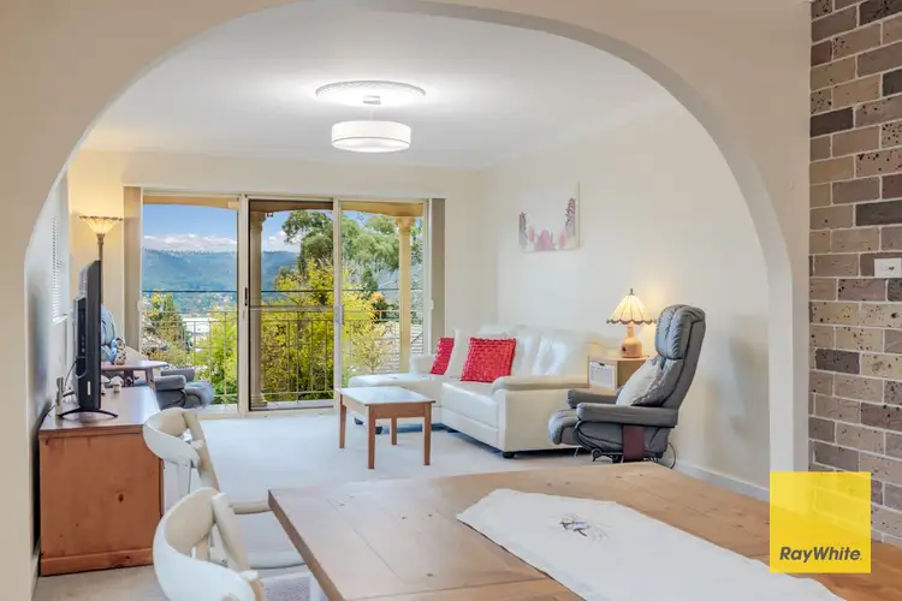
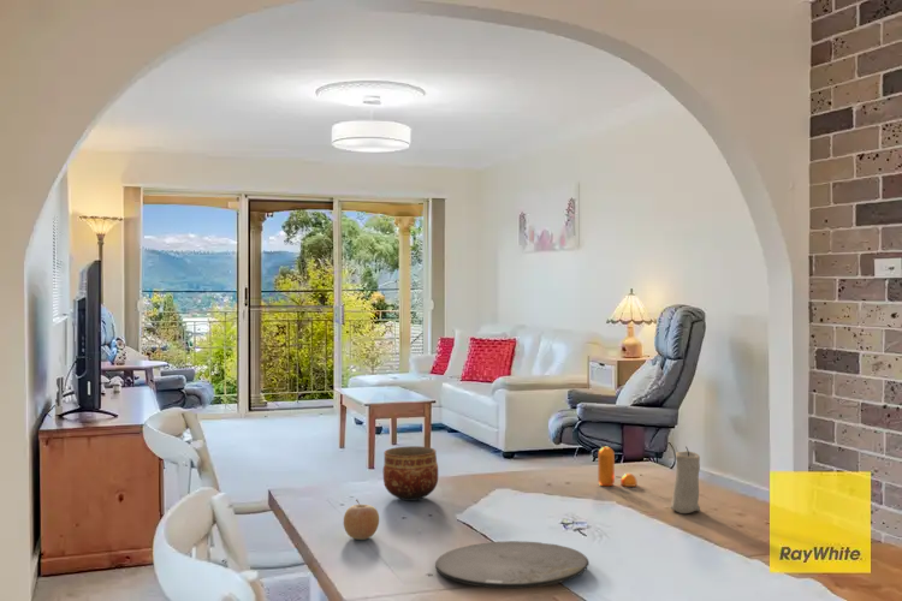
+ bowl (410, 474)
+ plate (511, 563)
+ fruit (361, 518)
+ pepper shaker (613, 465)
+ candle (684, 477)
